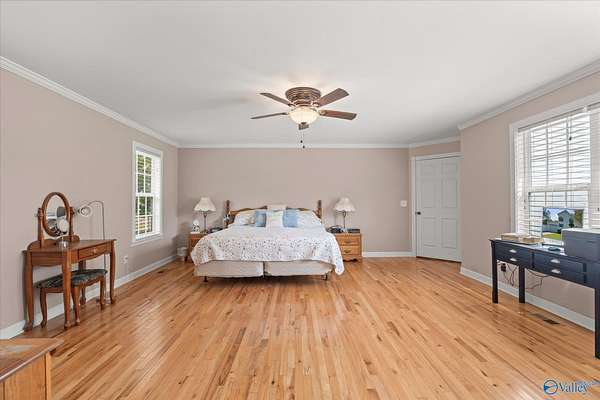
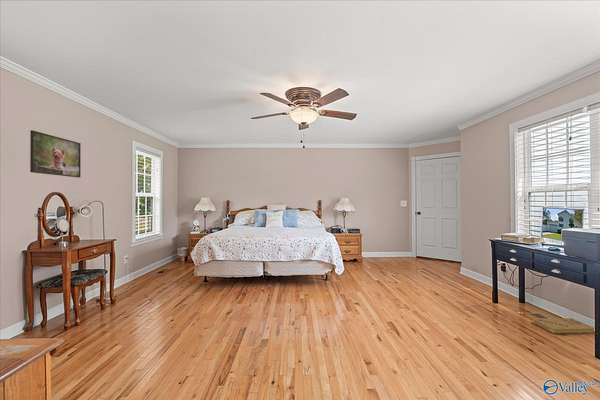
+ cardboard box (563, 325)
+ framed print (57, 156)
